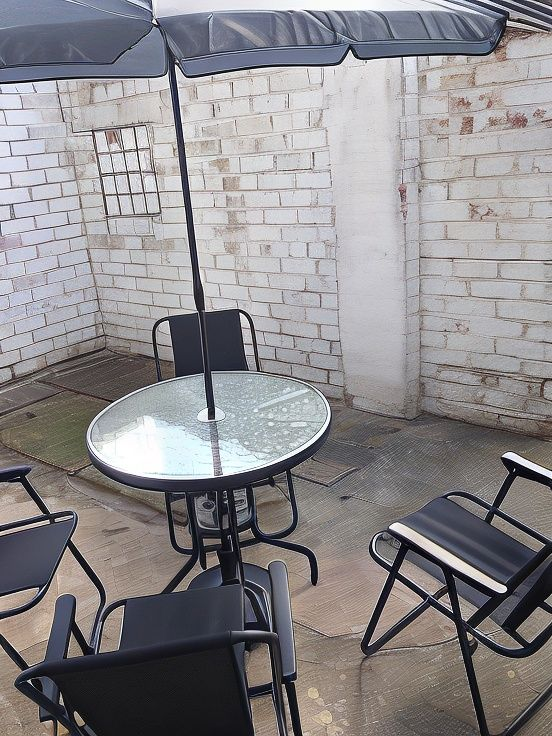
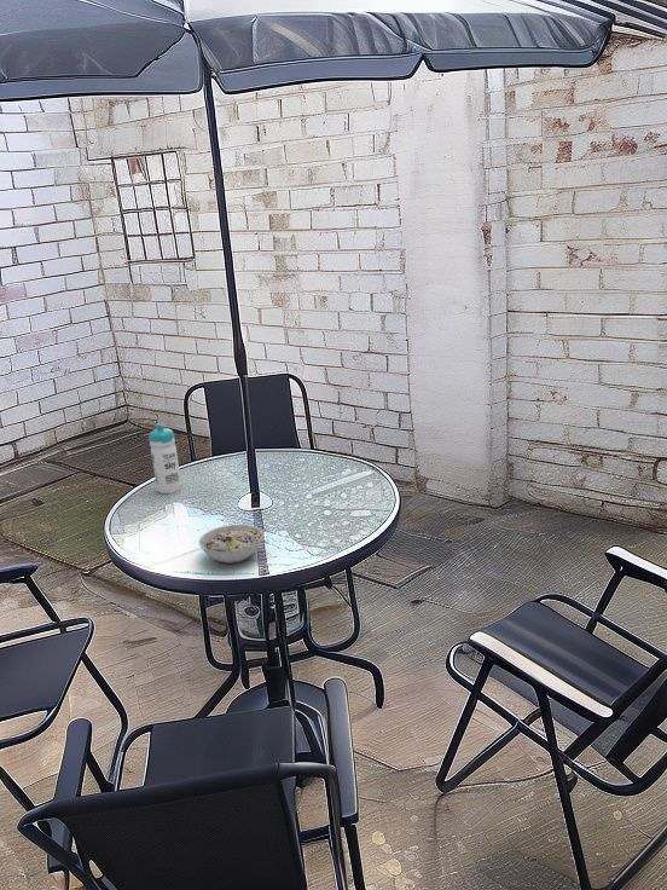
+ water bottle (164, 457)
+ bowl (232, 544)
